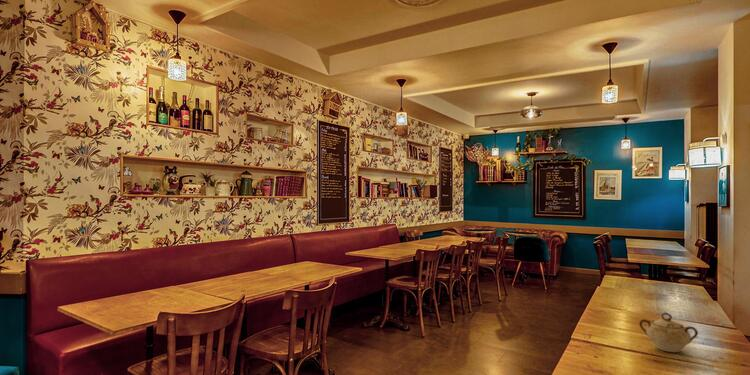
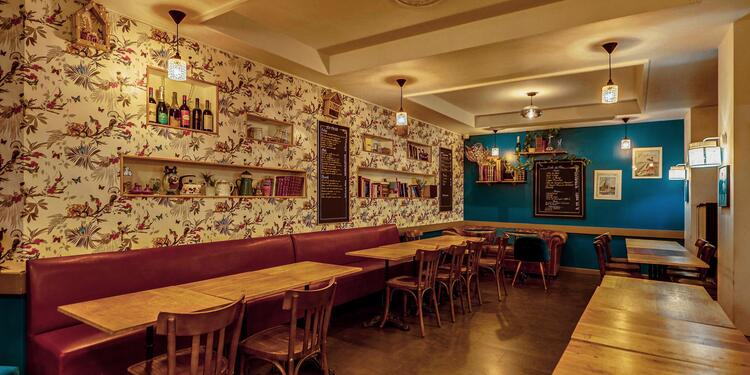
- sugar bowl (667, 330)
